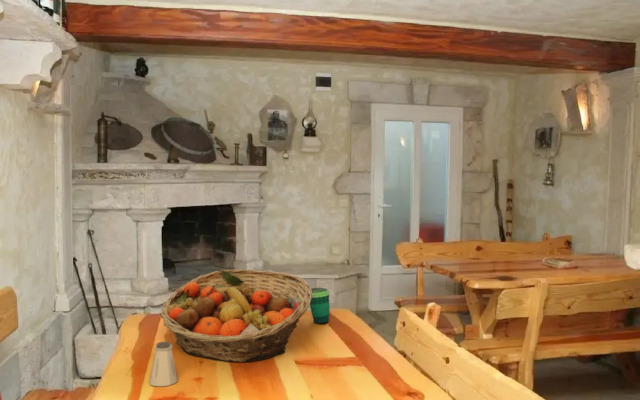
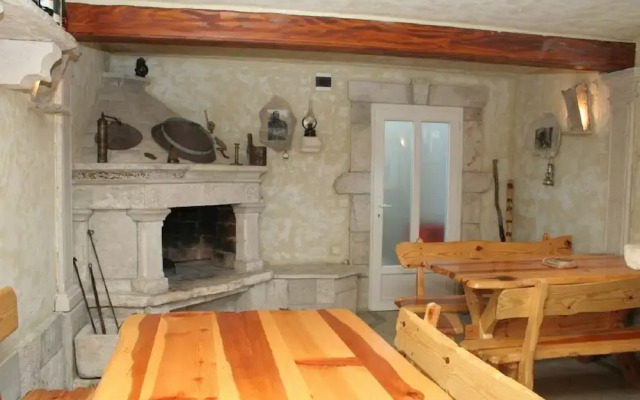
- cup (318, 305)
- fruit basket (236, 312)
- saltshaker (163, 362)
